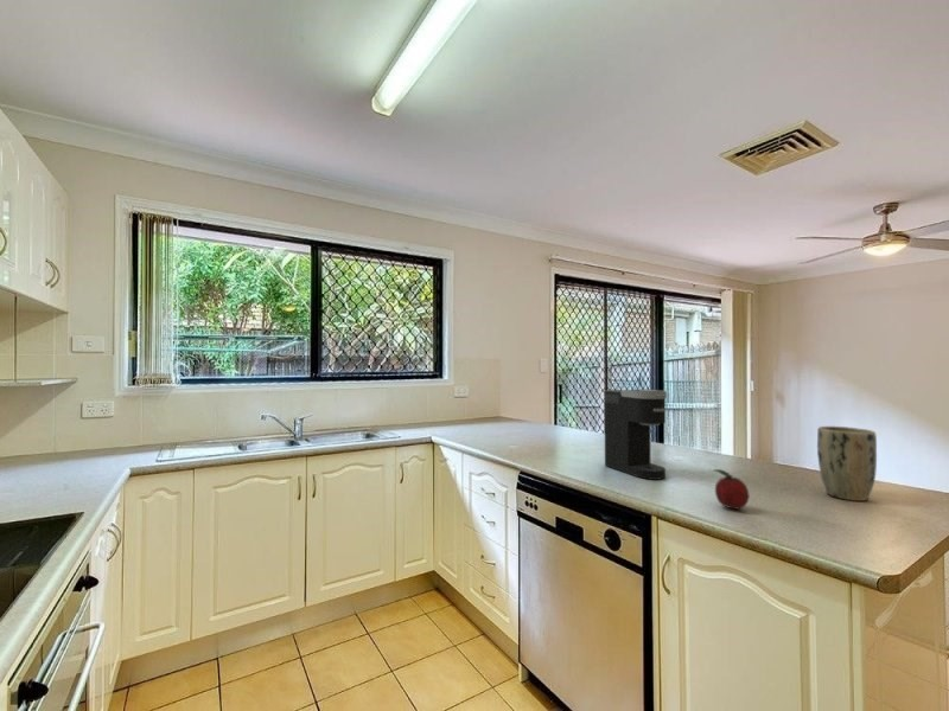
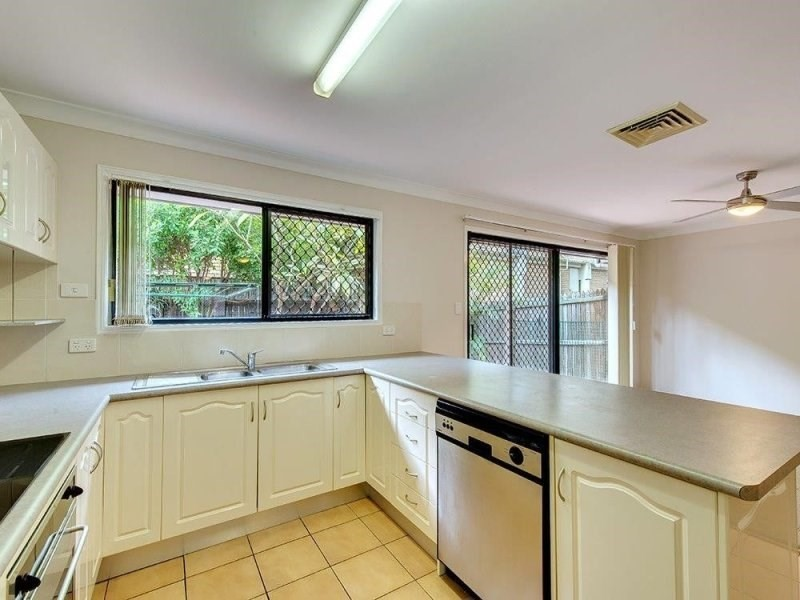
- coffee maker (633, 429)
- fruit (730, 488)
- plant pot (846, 462)
